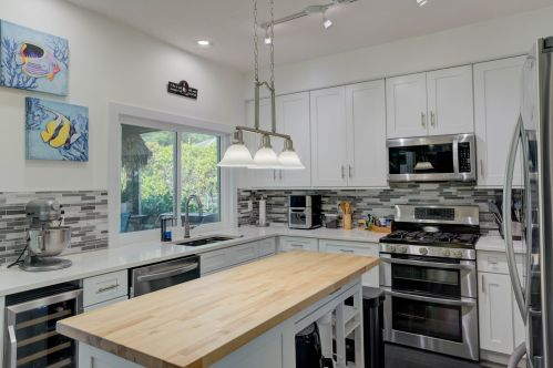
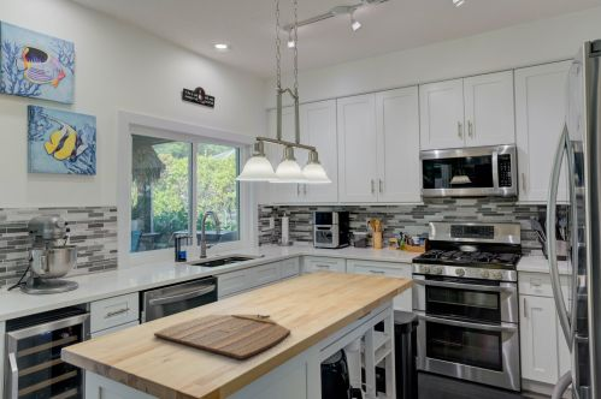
+ cutting board (232, 327)
